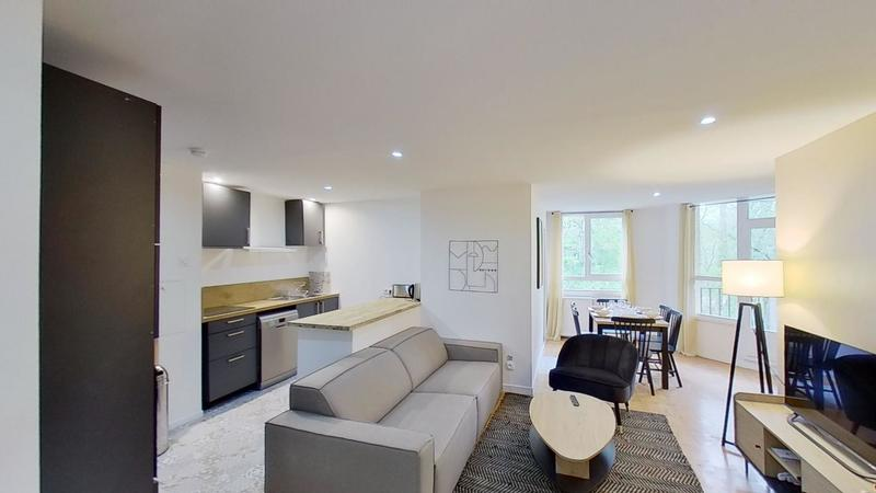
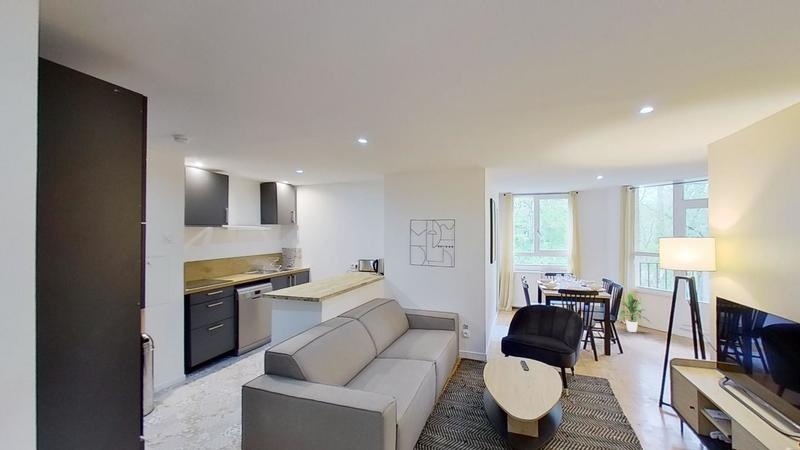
+ indoor plant (633, 312)
